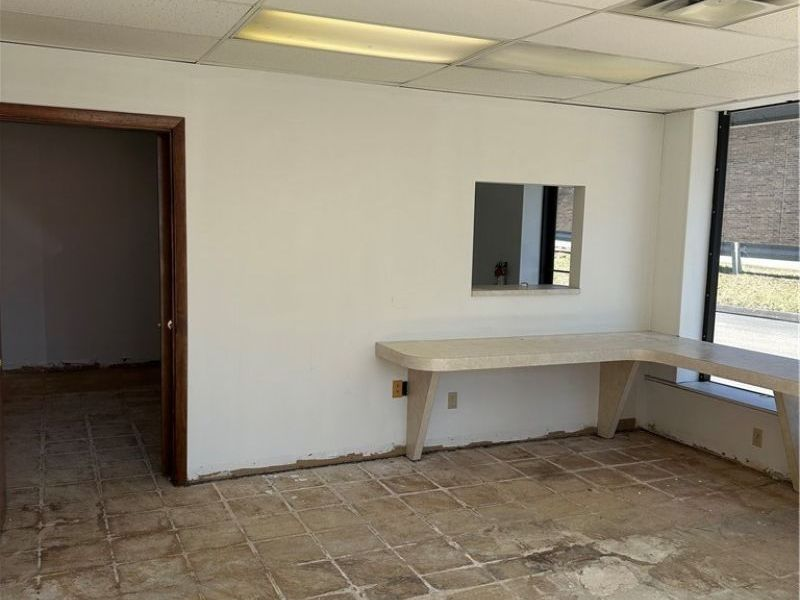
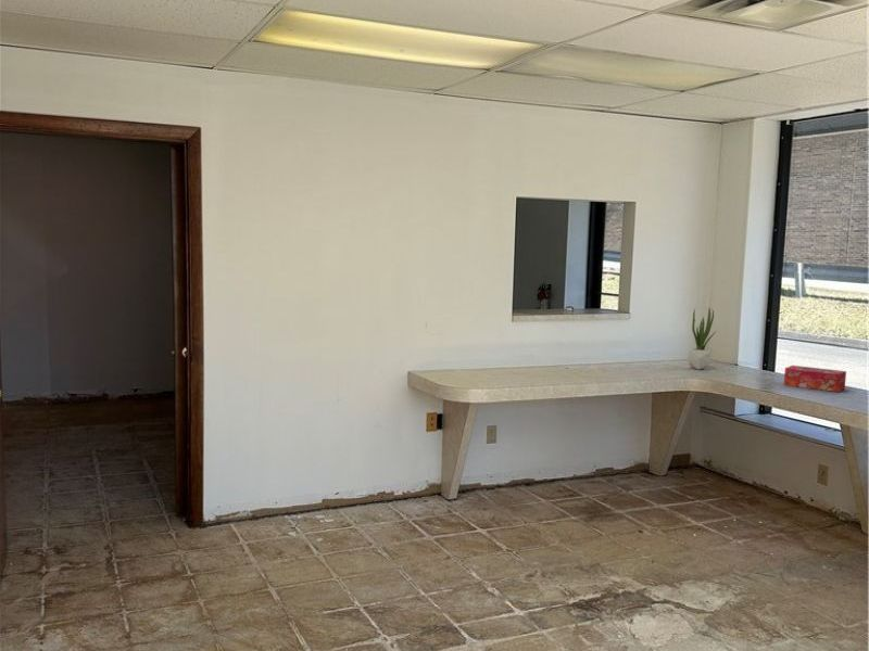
+ potted plant (702, 337)
+ tissue box (815, 378)
